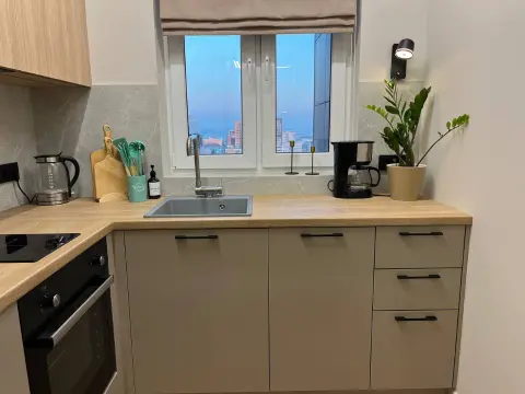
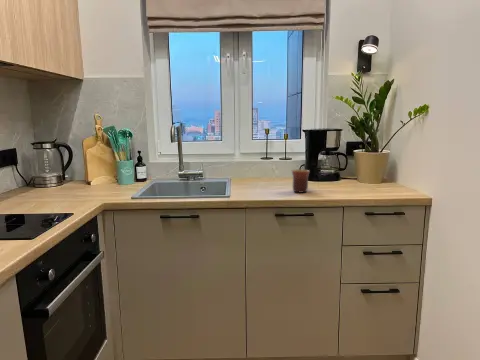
+ mug (301, 180)
